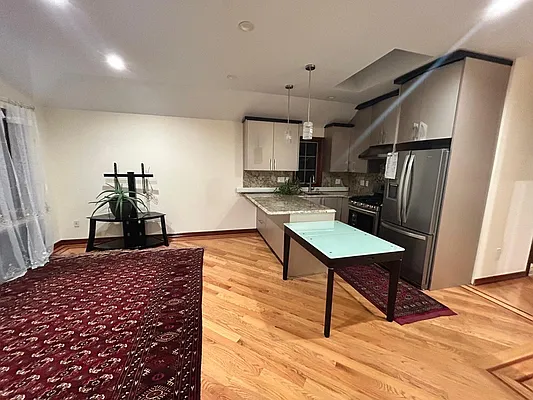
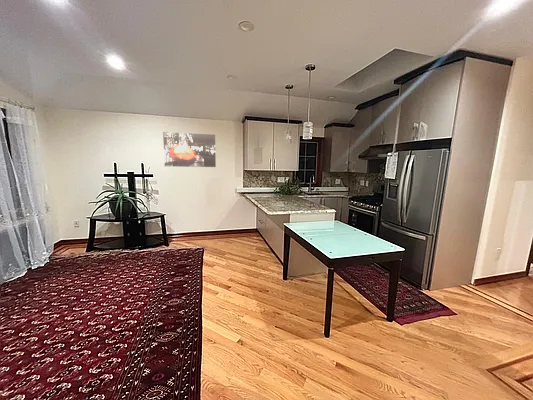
+ wall art (190, 150)
